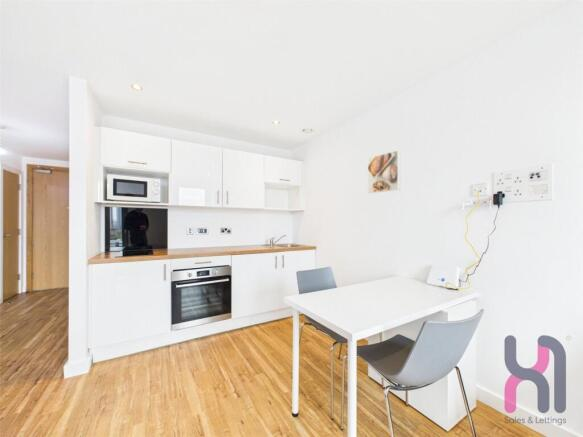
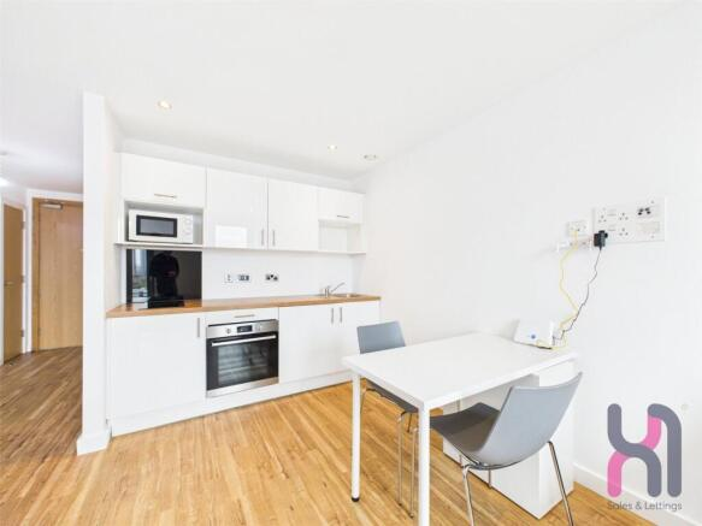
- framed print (382, 173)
